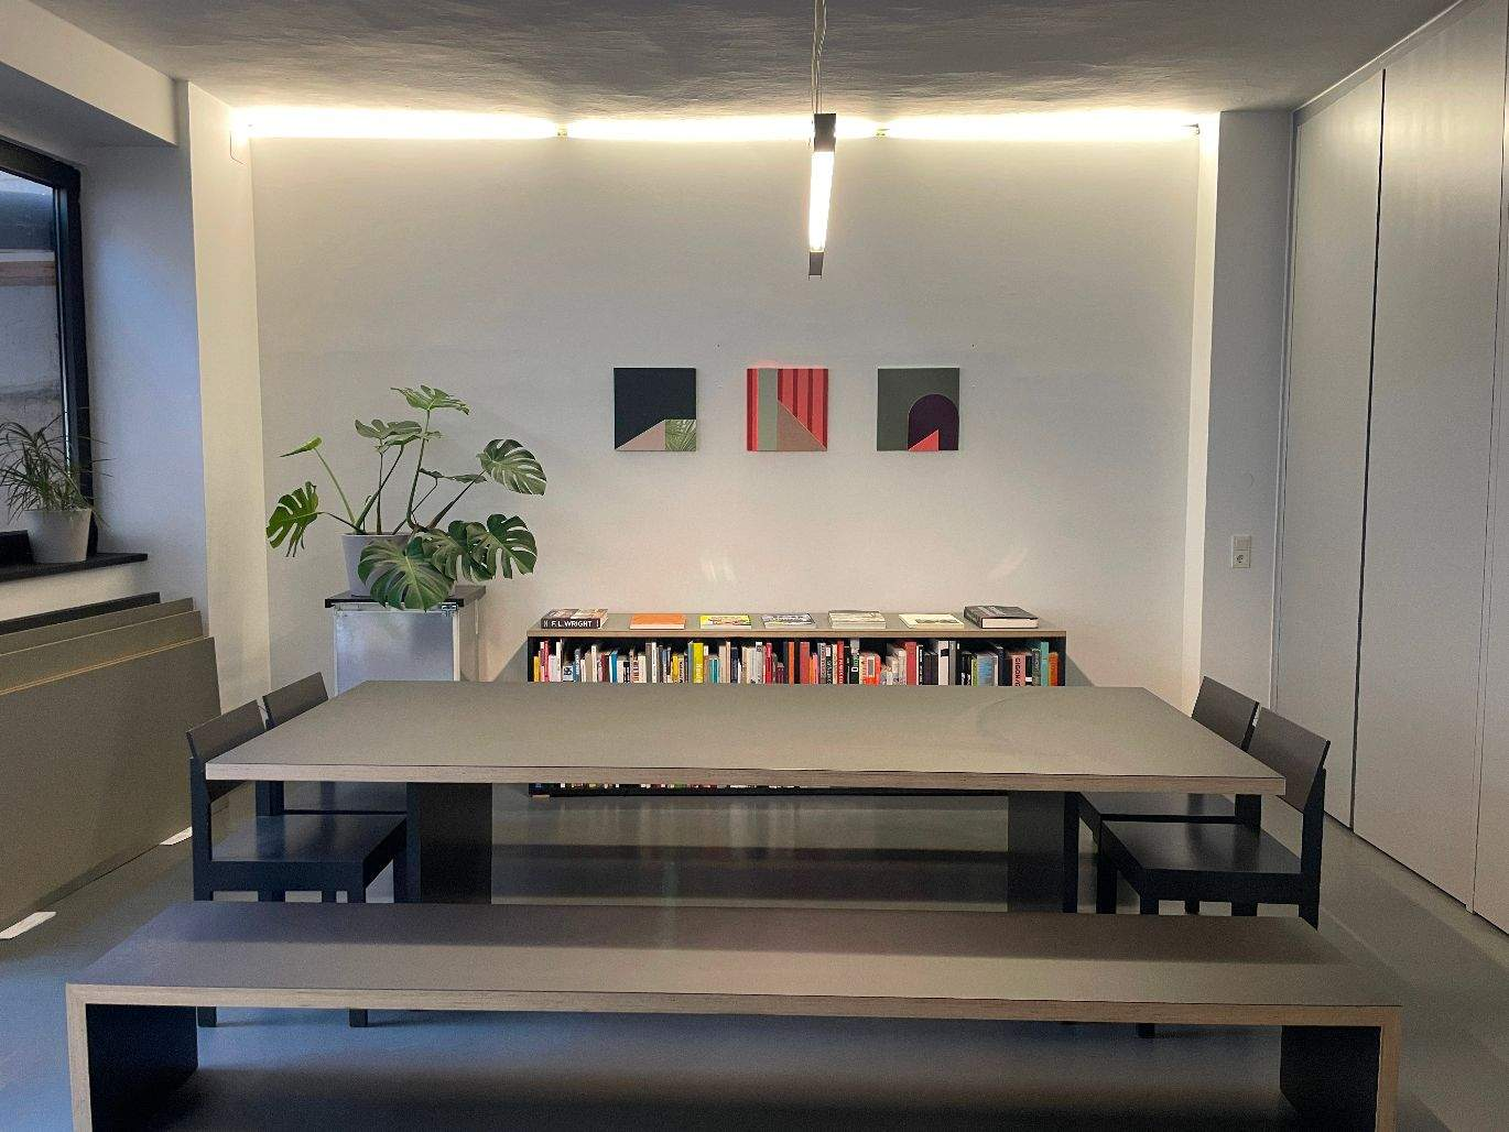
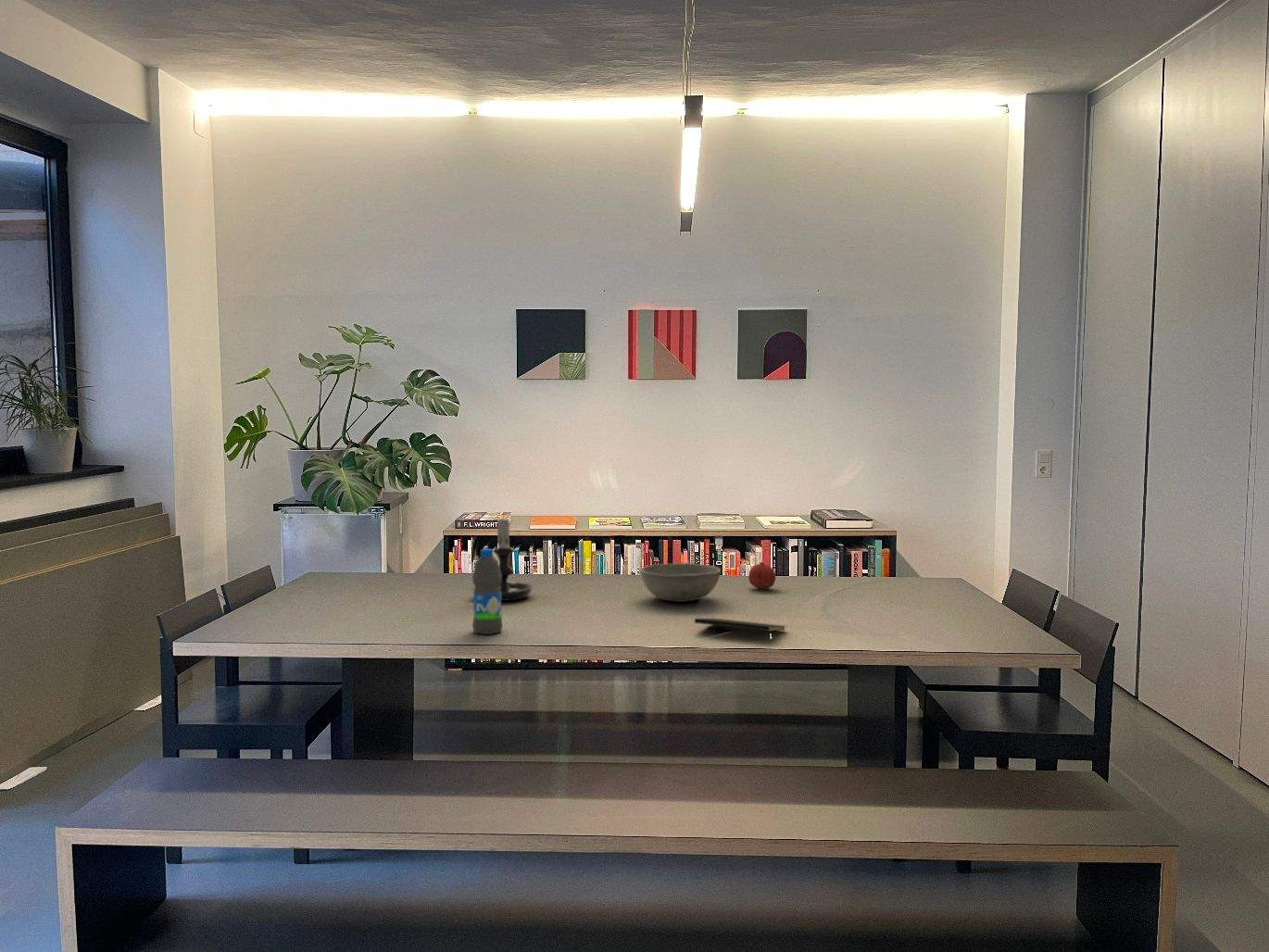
+ water bottle (486, 590)
+ notepad (740, 624)
+ candle holder (504, 555)
+ bowl (680, 583)
+ fruit (761, 575)
